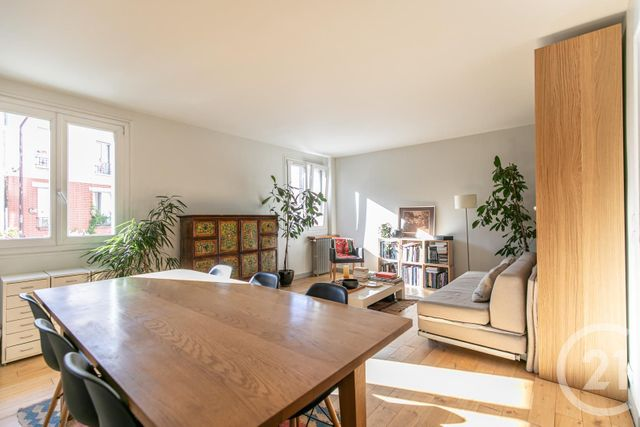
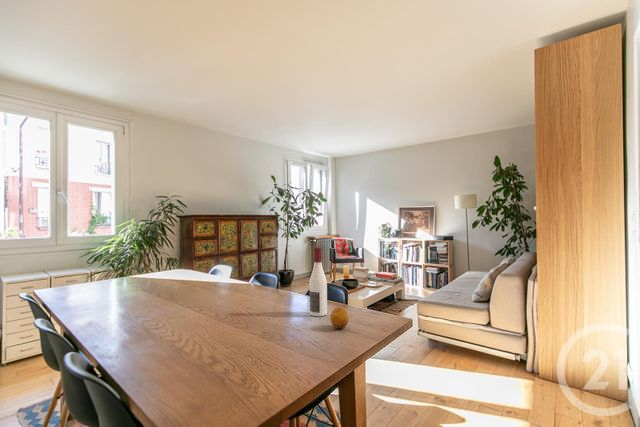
+ fruit (339, 317)
+ alcohol (318, 280)
